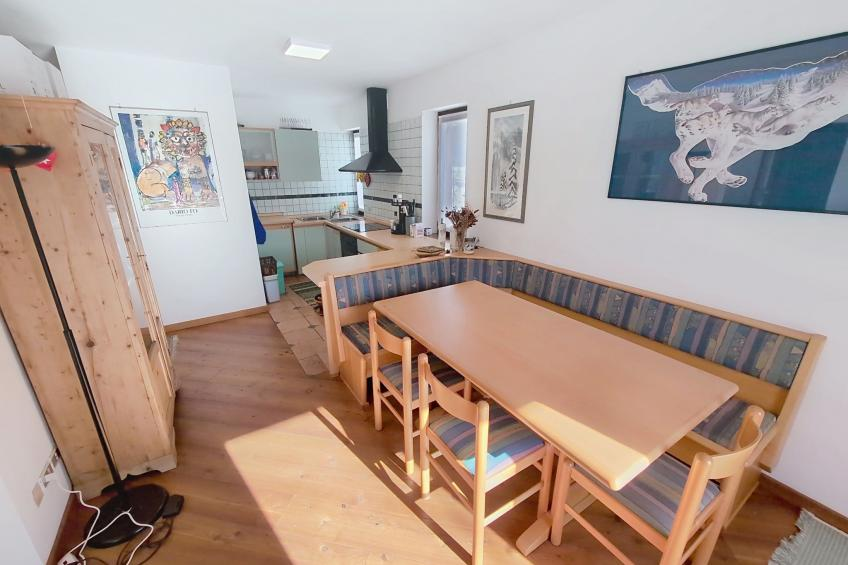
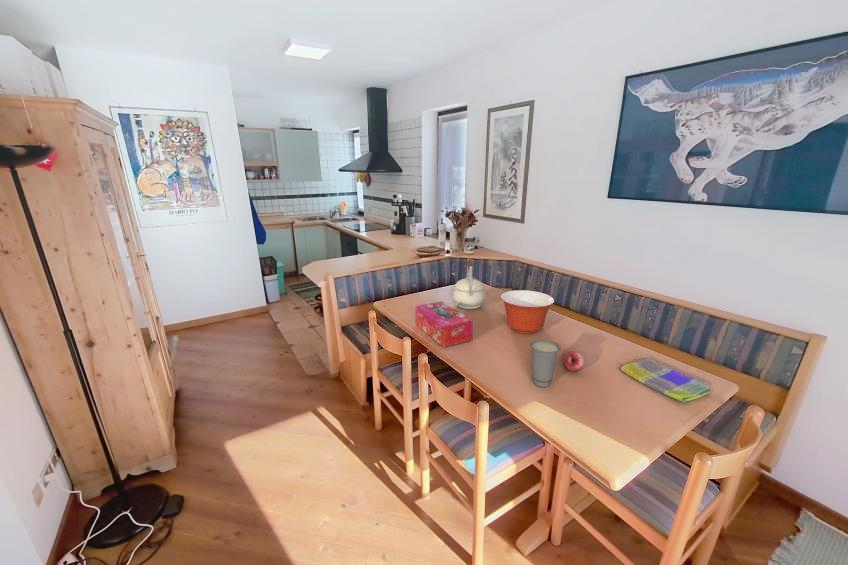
+ mixing bowl (525, 313)
+ cup (543, 364)
+ dish towel (662, 377)
+ tissue box (442, 322)
+ kettle (469, 283)
+ fruit (574, 361)
